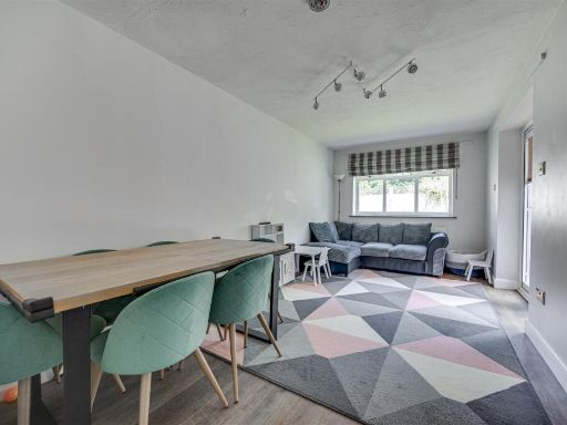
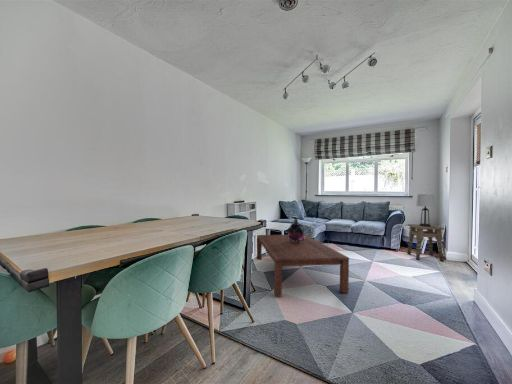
+ potted plant (297, 229)
+ coffee table (293, 258)
+ side table (421, 240)
+ lamp (425, 210)
